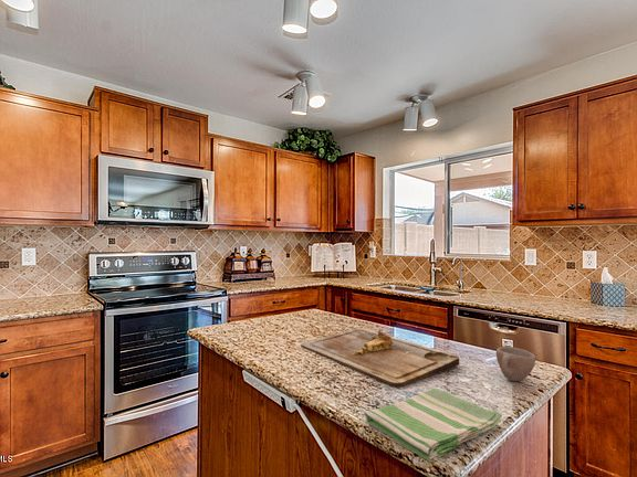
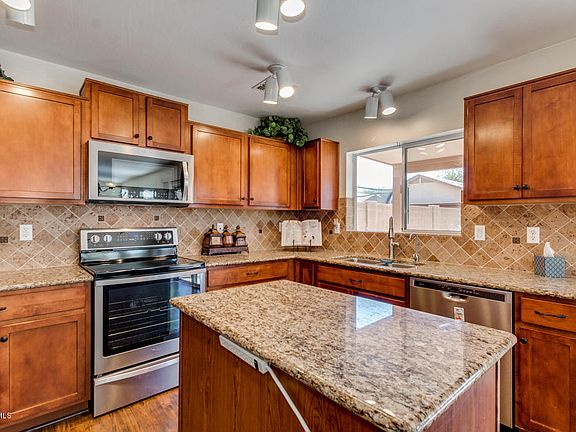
- dish towel (431, 416)
- cutting board (374, 344)
- cup (513, 365)
